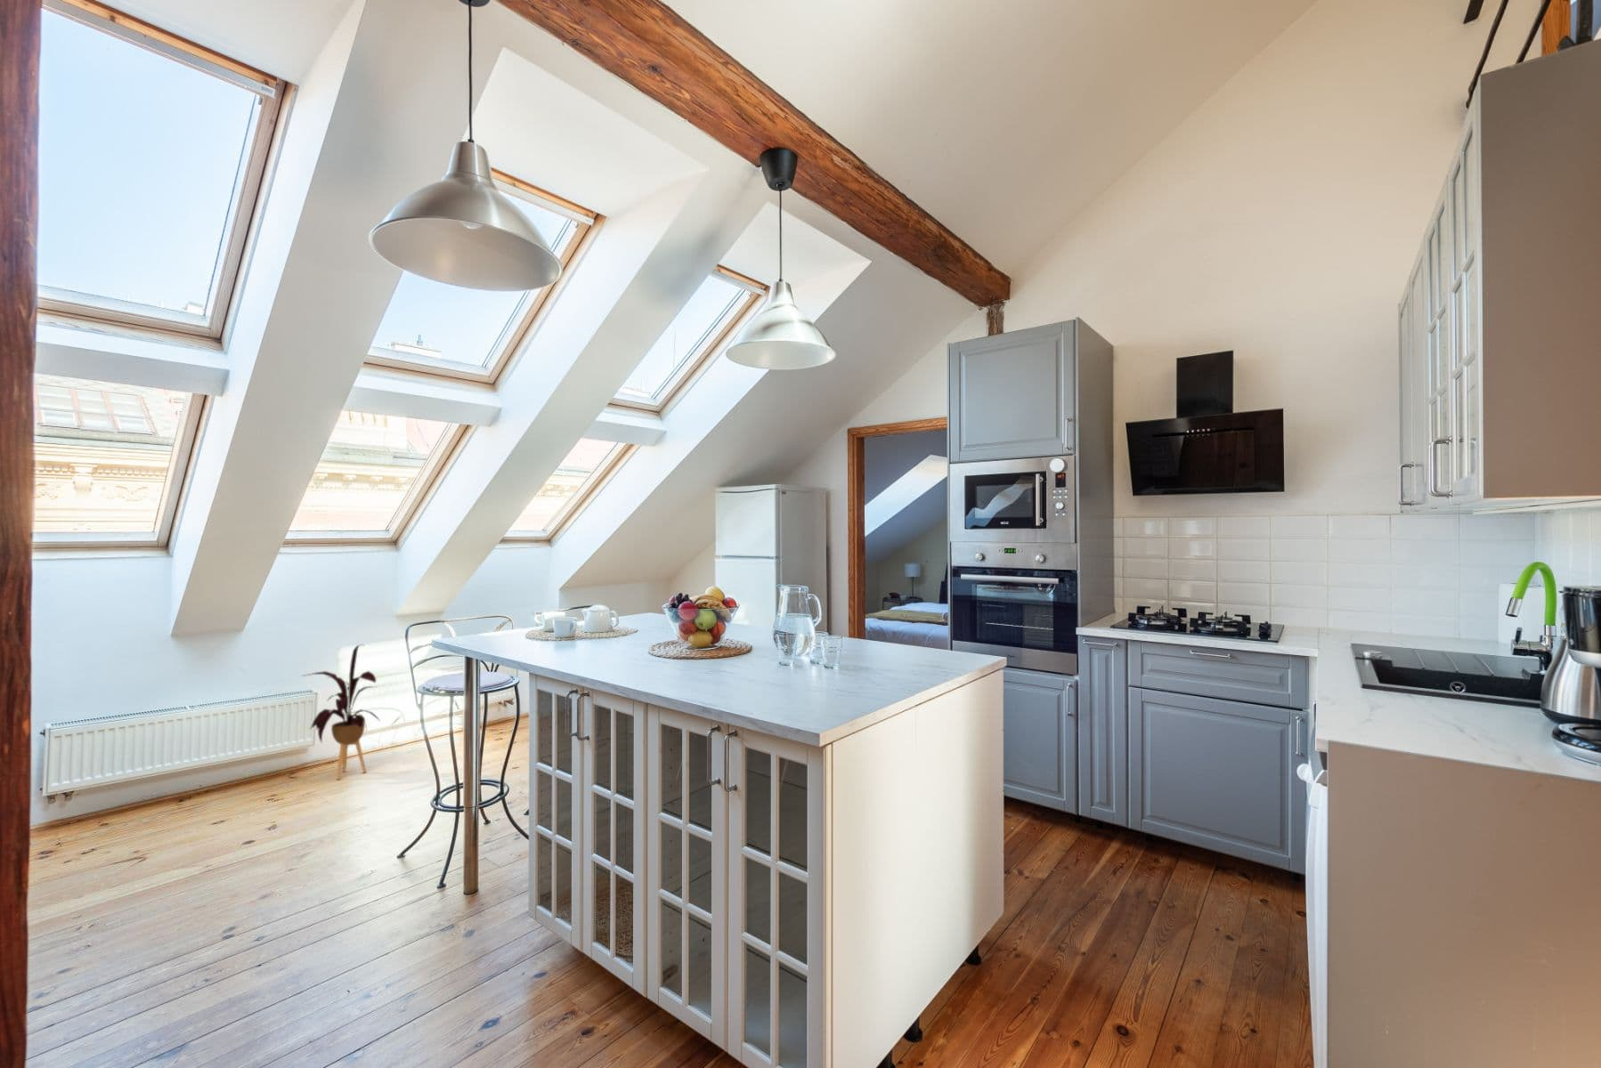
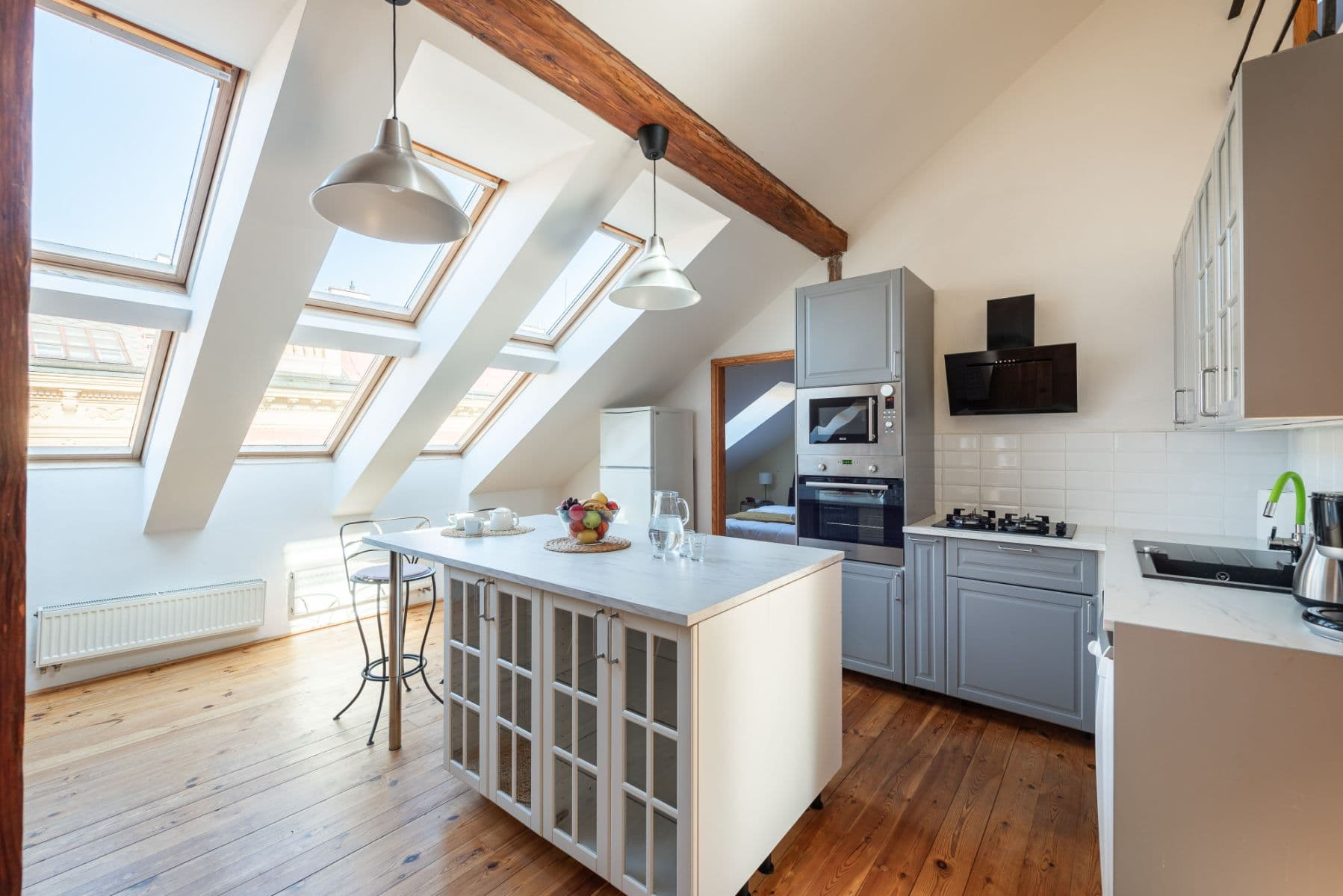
- house plant (342, 712)
